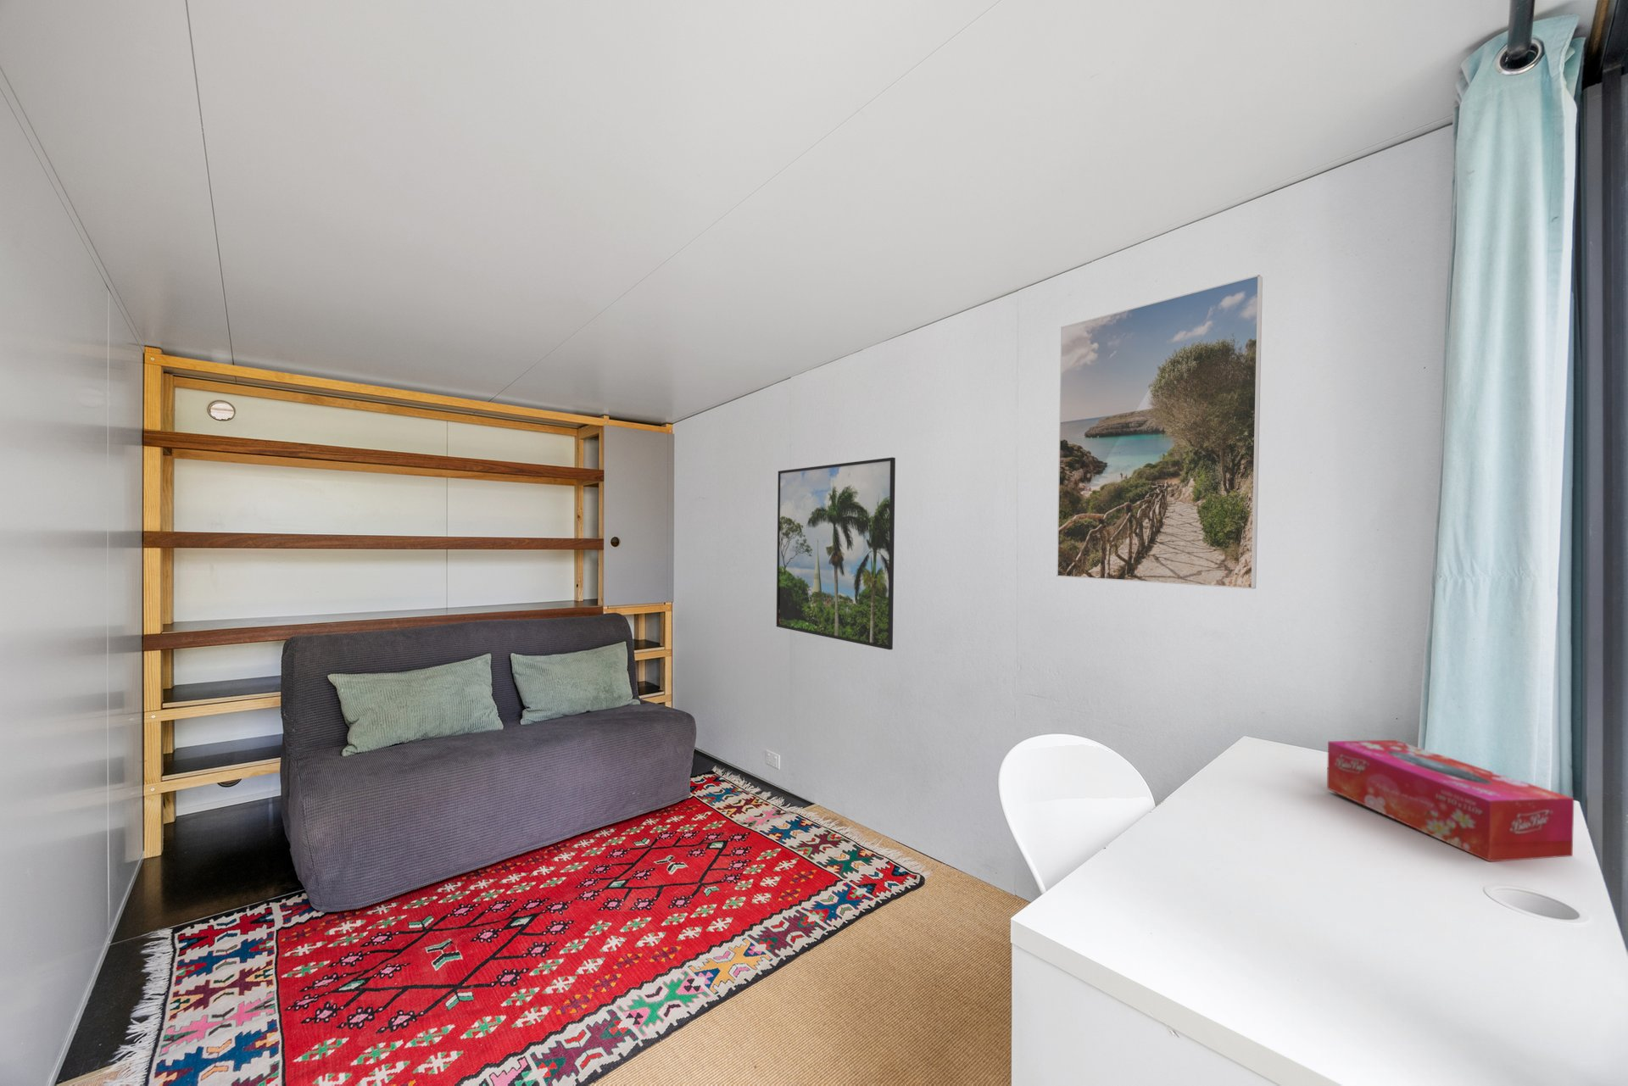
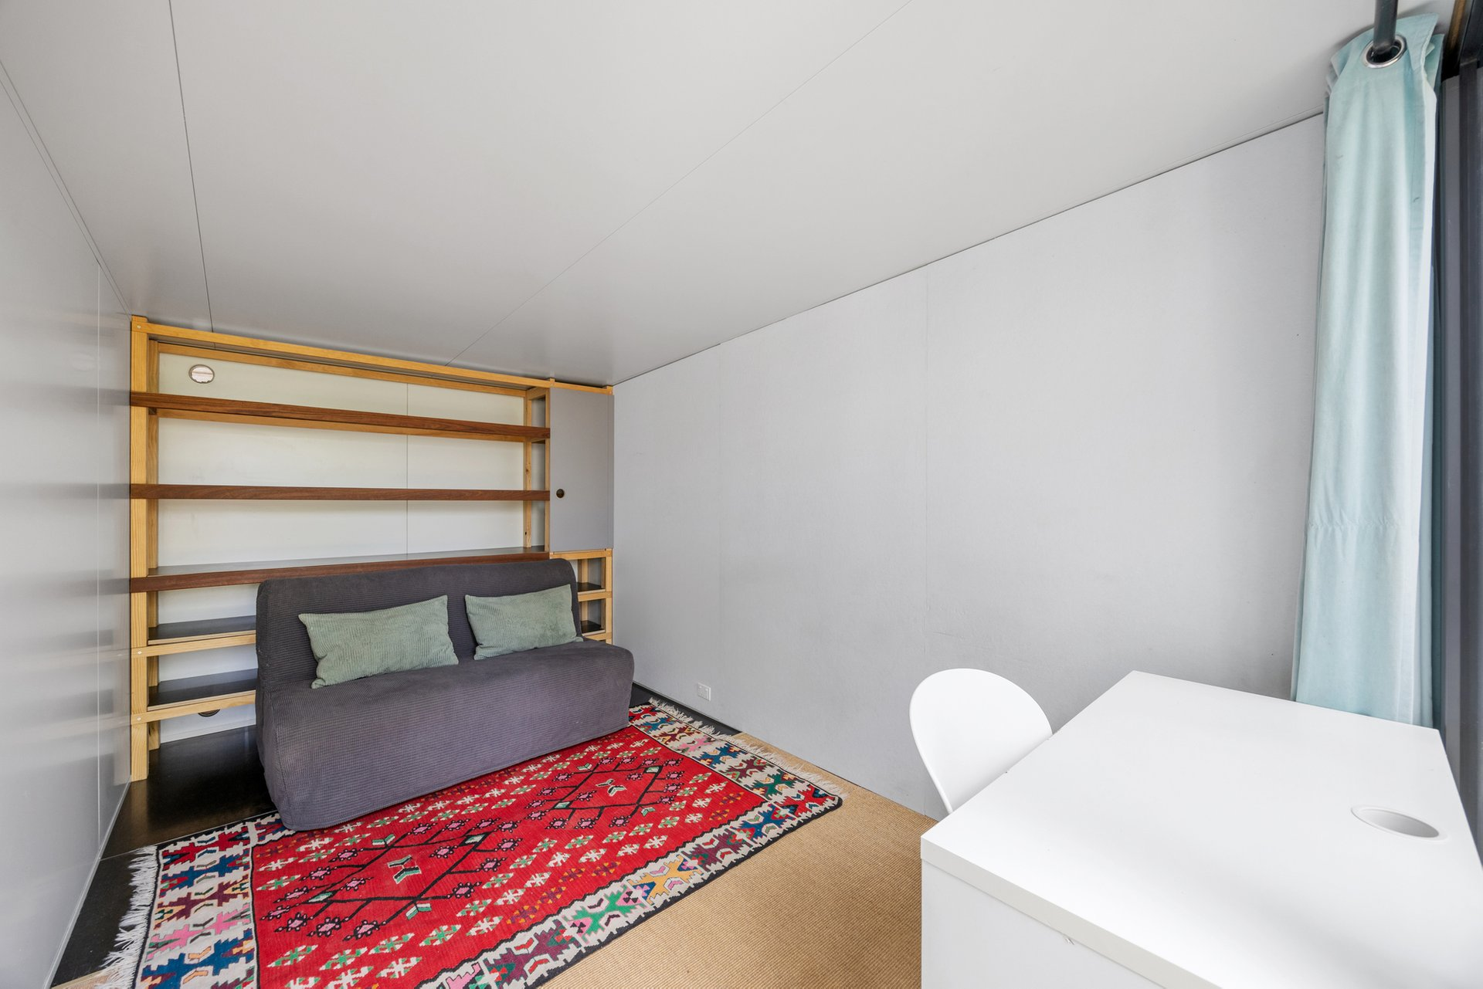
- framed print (1148, 444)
- tissue box (1435, 793)
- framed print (829, 551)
